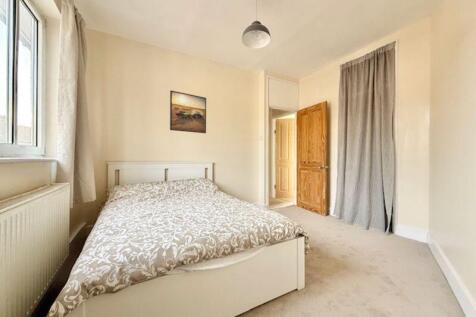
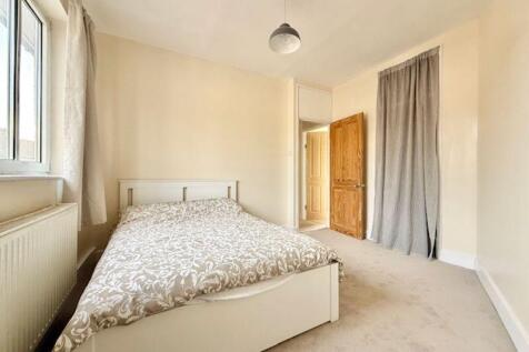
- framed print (189, 113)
